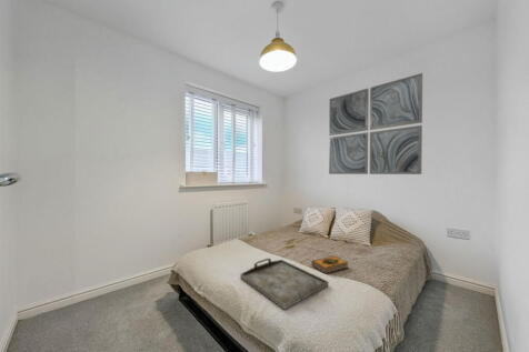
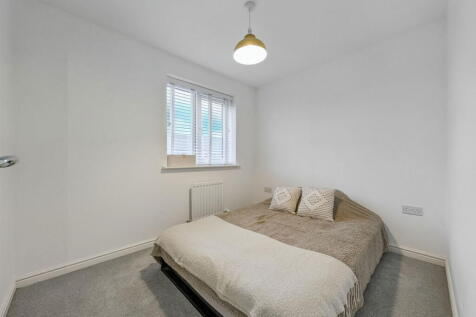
- serving tray (282, 275)
- wall art (367, 130)
- hardback book (329, 263)
